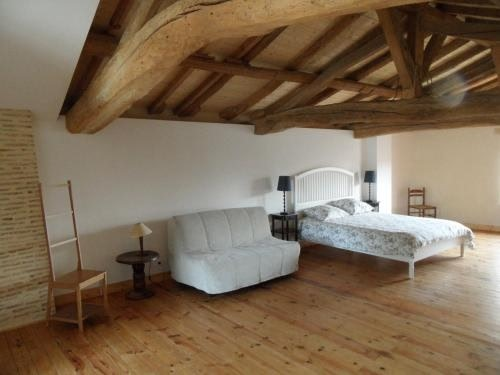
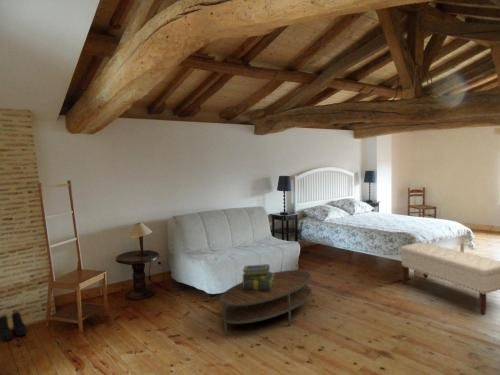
+ stack of books (257, 276)
+ bench (450, 273)
+ coffee table (269, 300)
+ boots (13, 324)
